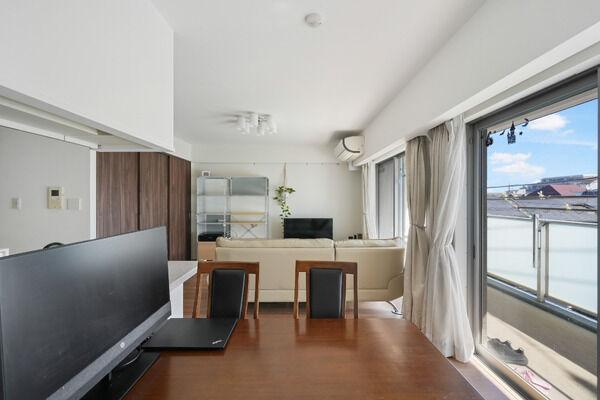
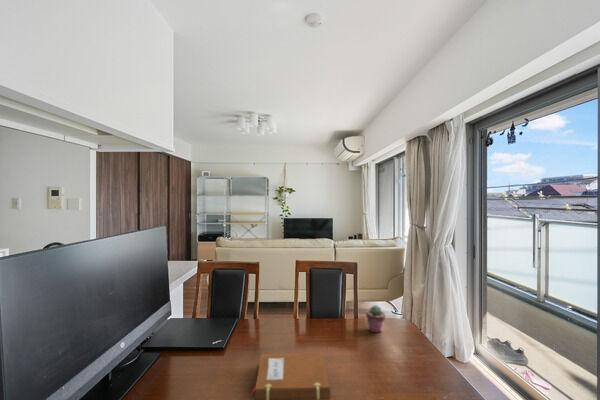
+ notebook (290, 375)
+ potted succulent (375, 317)
